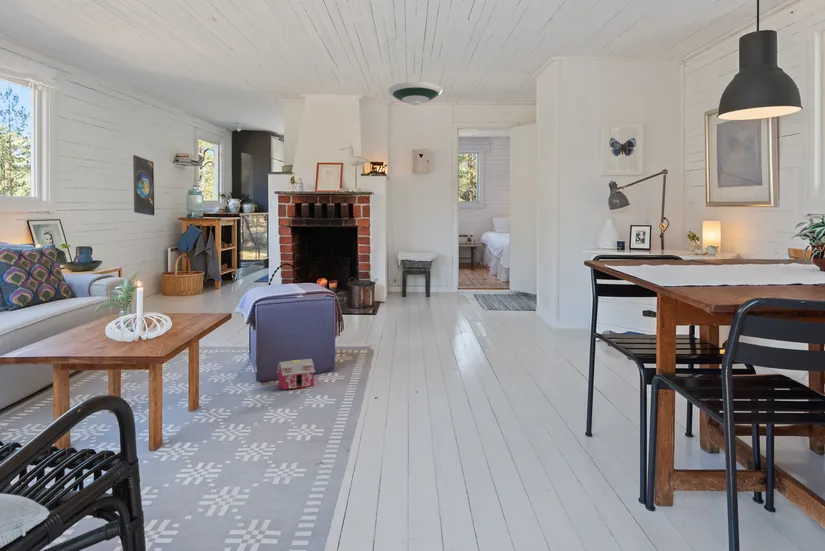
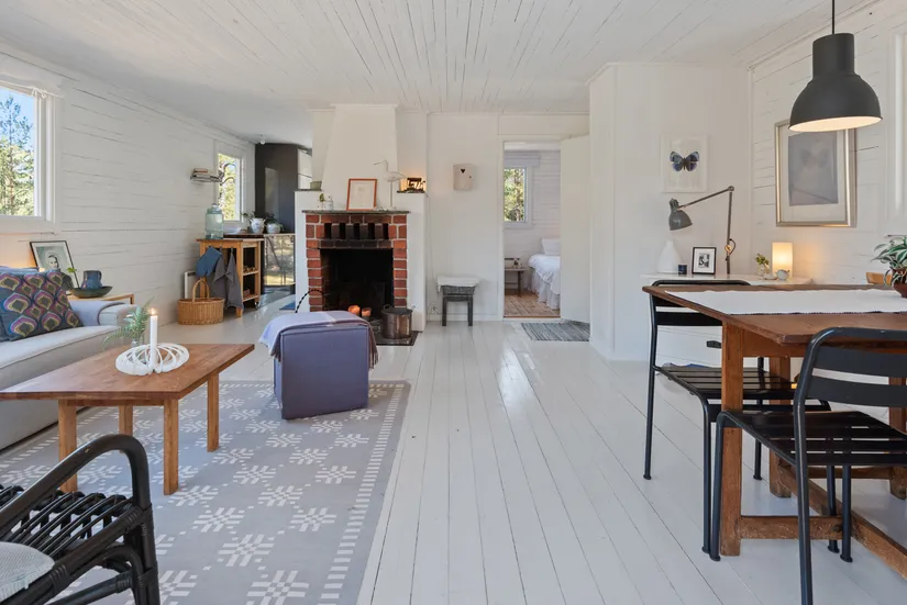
- toy house (296, 373)
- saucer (415, 97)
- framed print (144, 186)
